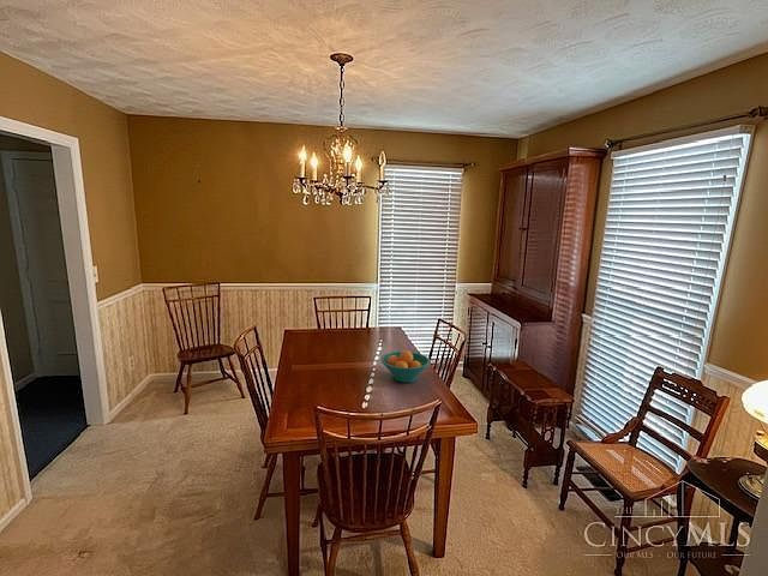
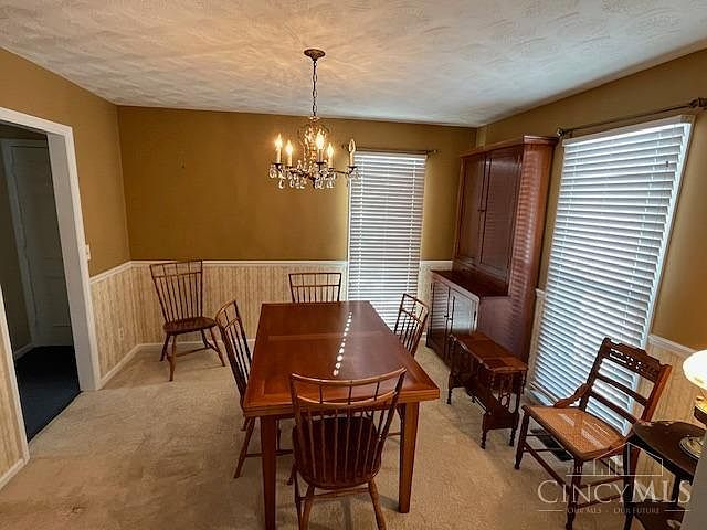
- fruit bowl (404, 364)
